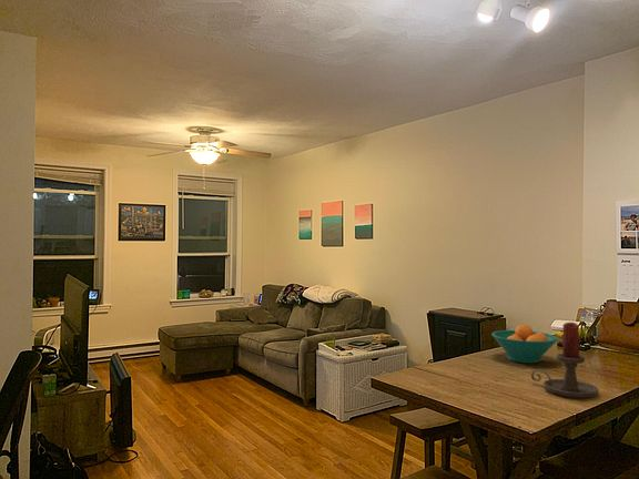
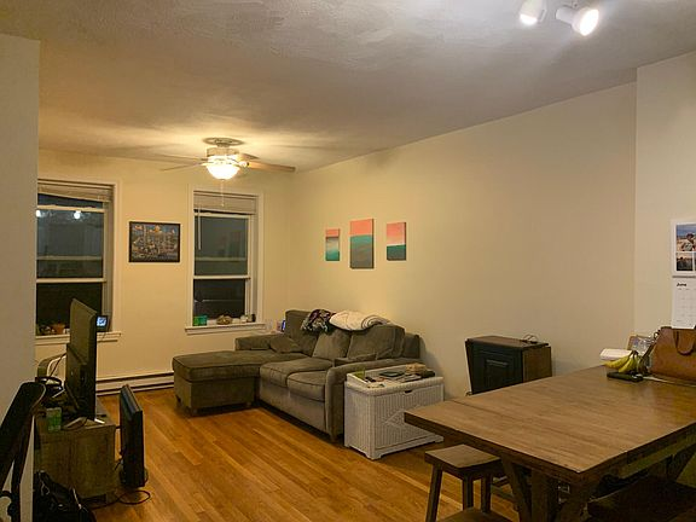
- fruit bowl (524, 342)
- candle holder (562, 356)
